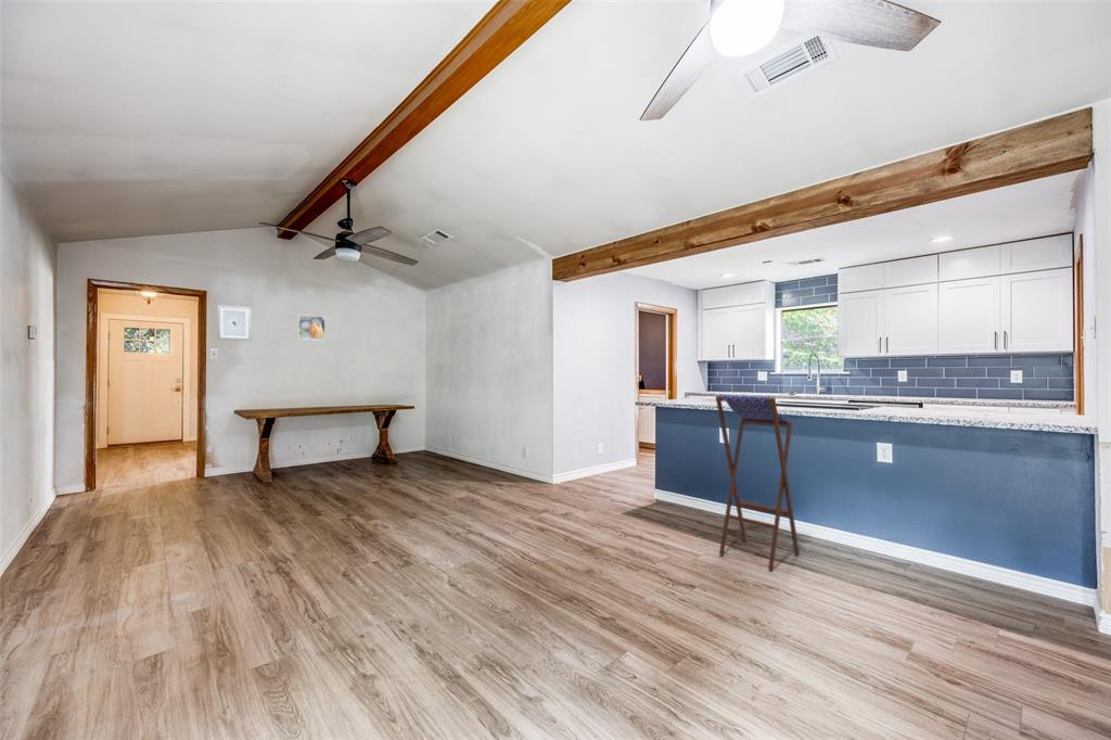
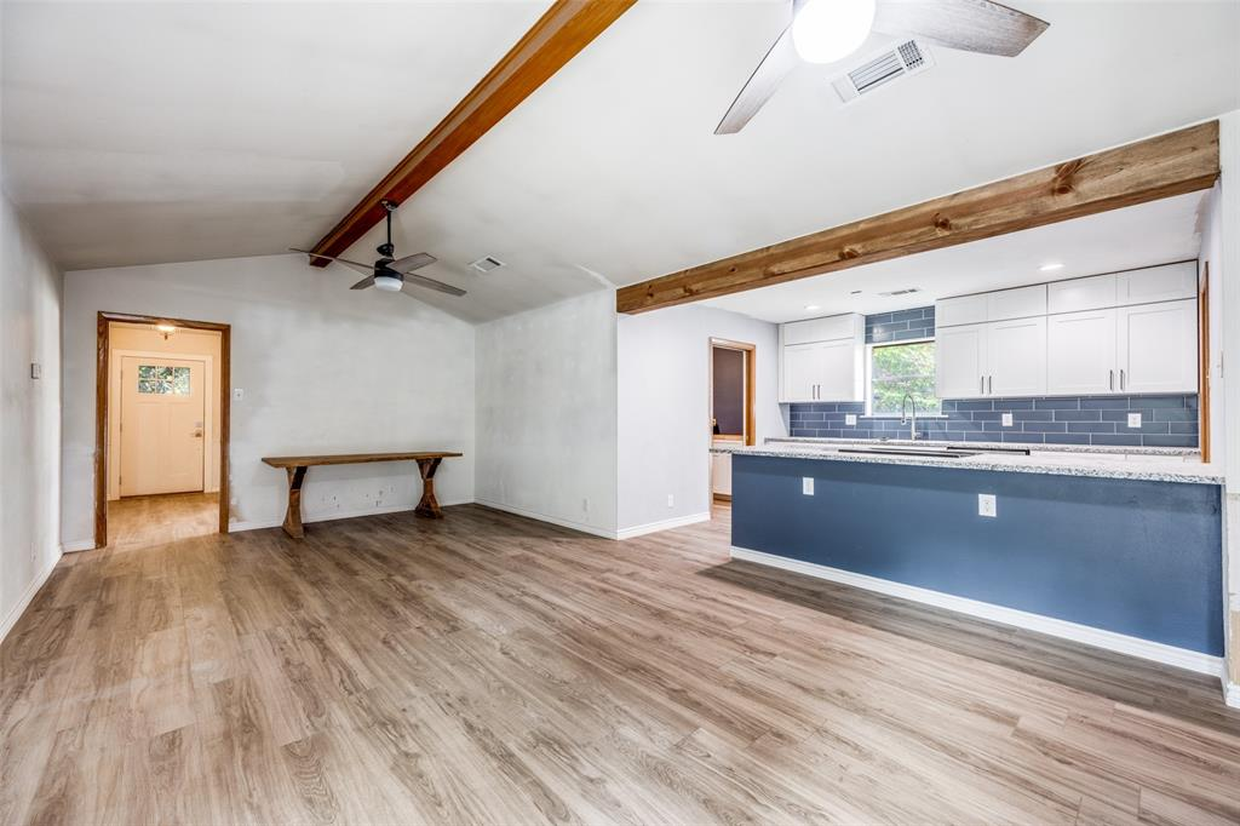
- stool (736, 473)
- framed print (311, 328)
- wall art (234, 322)
